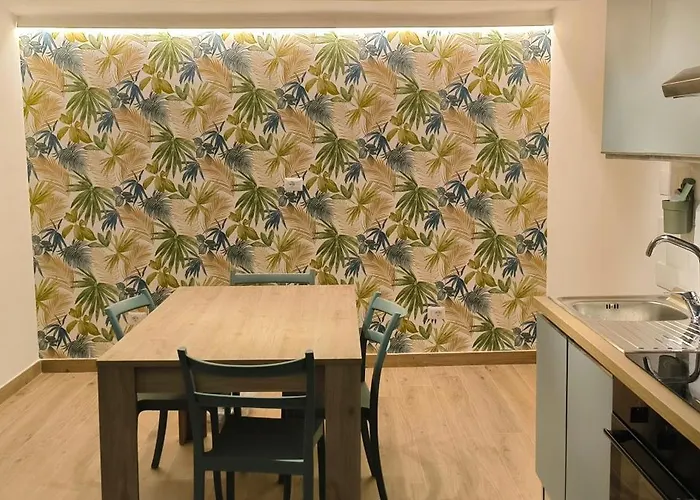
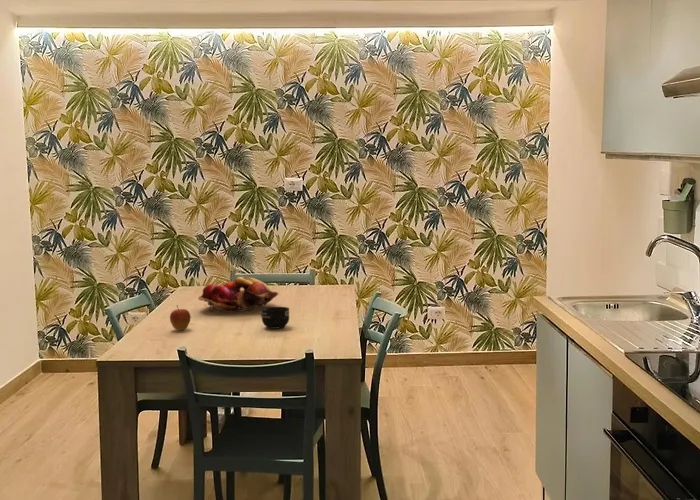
+ mug (275, 317)
+ apple (180, 317)
+ fruit basket (239, 293)
